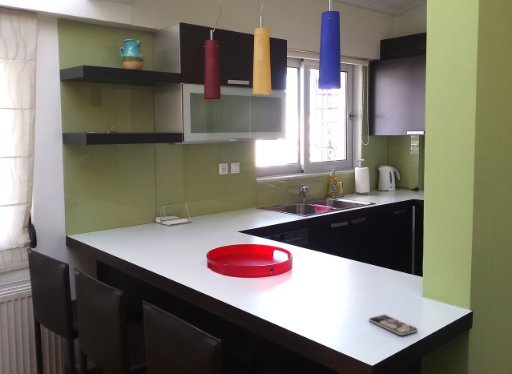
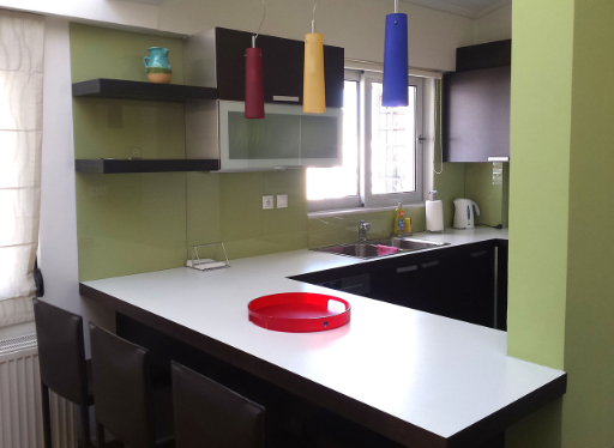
- smartphone (392, 322)
